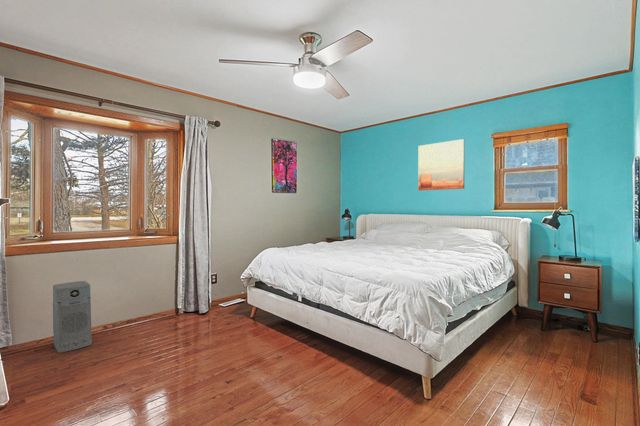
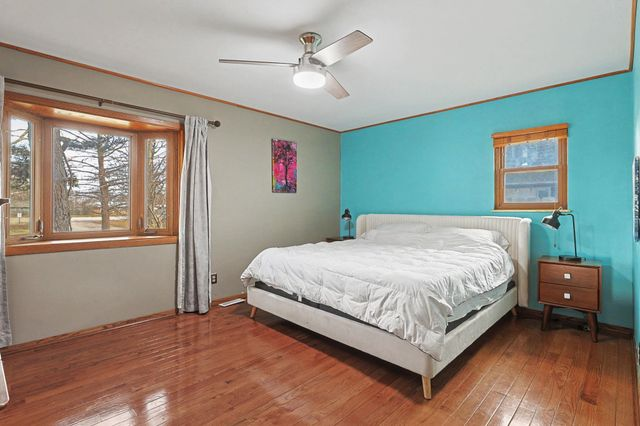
- wall art (440, 166)
- air purifier (72, 314)
